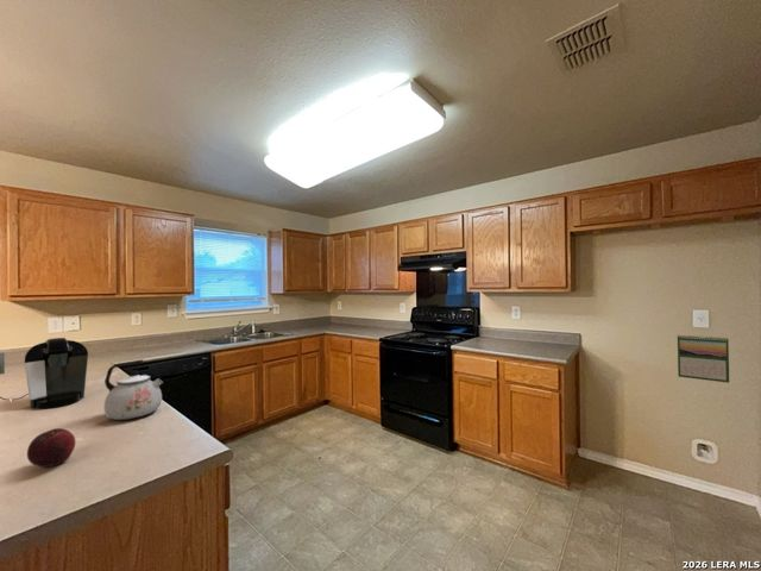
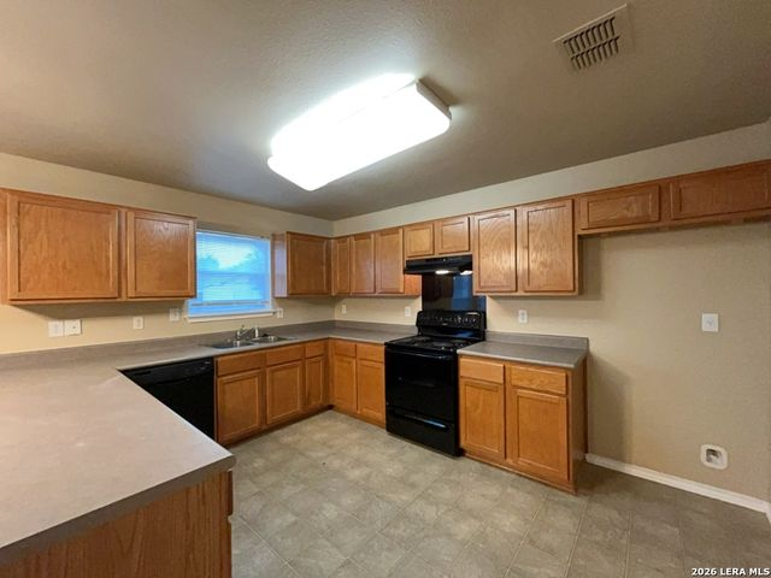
- coffee maker (39, 372)
- calendar (702, 357)
- kettle (134, 387)
- fruit (51, 447)
